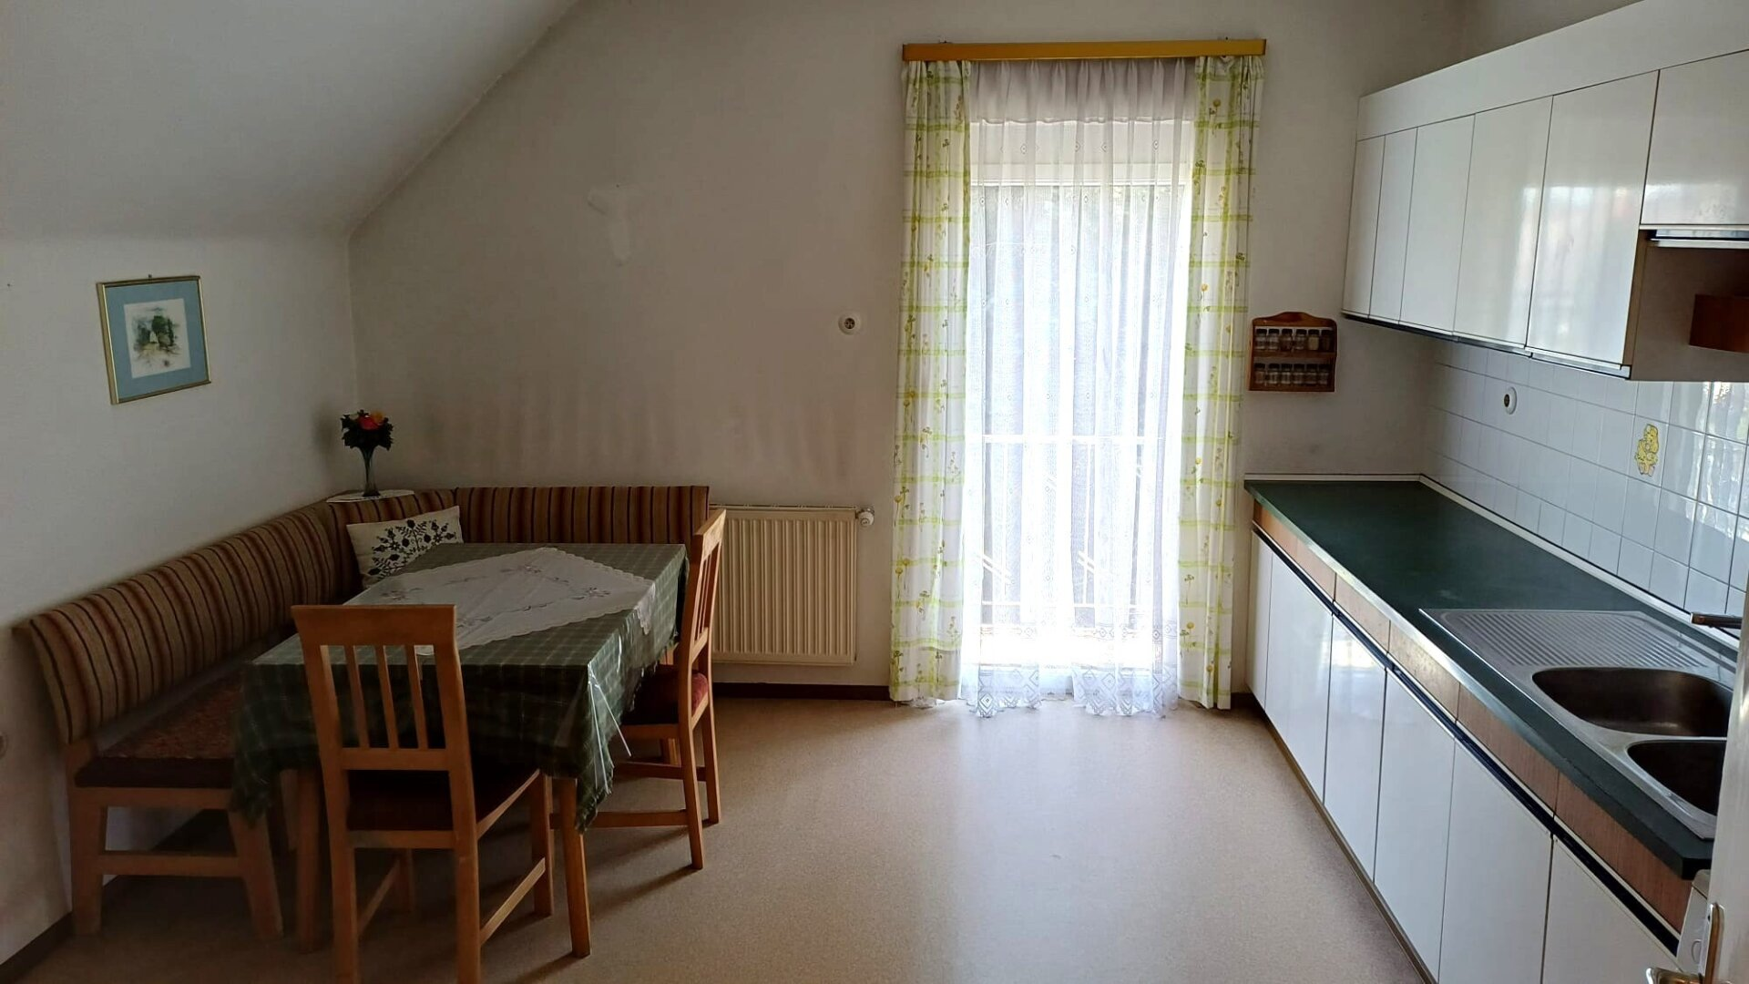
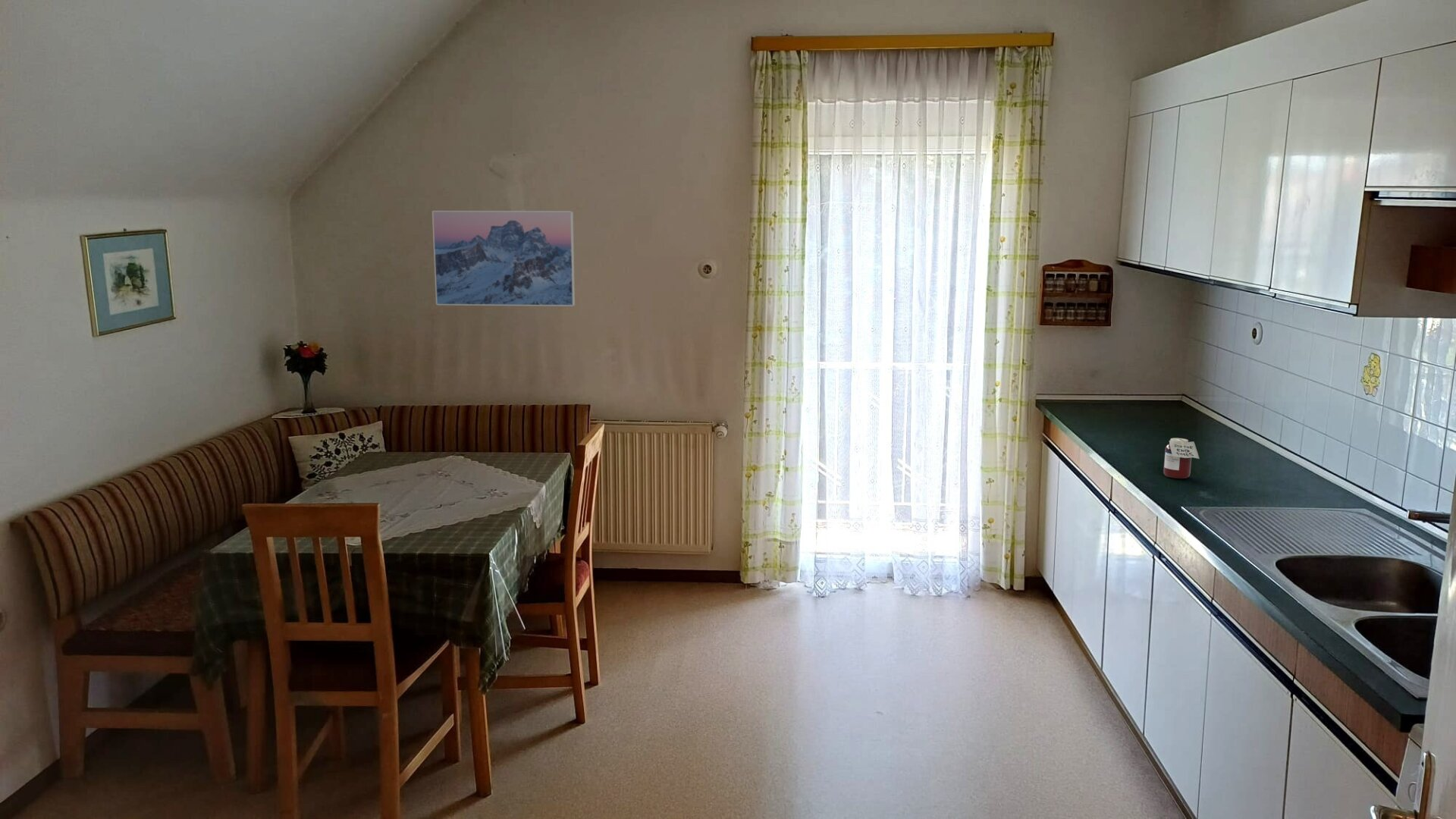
+ jar (1179, 459)
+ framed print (504, 258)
